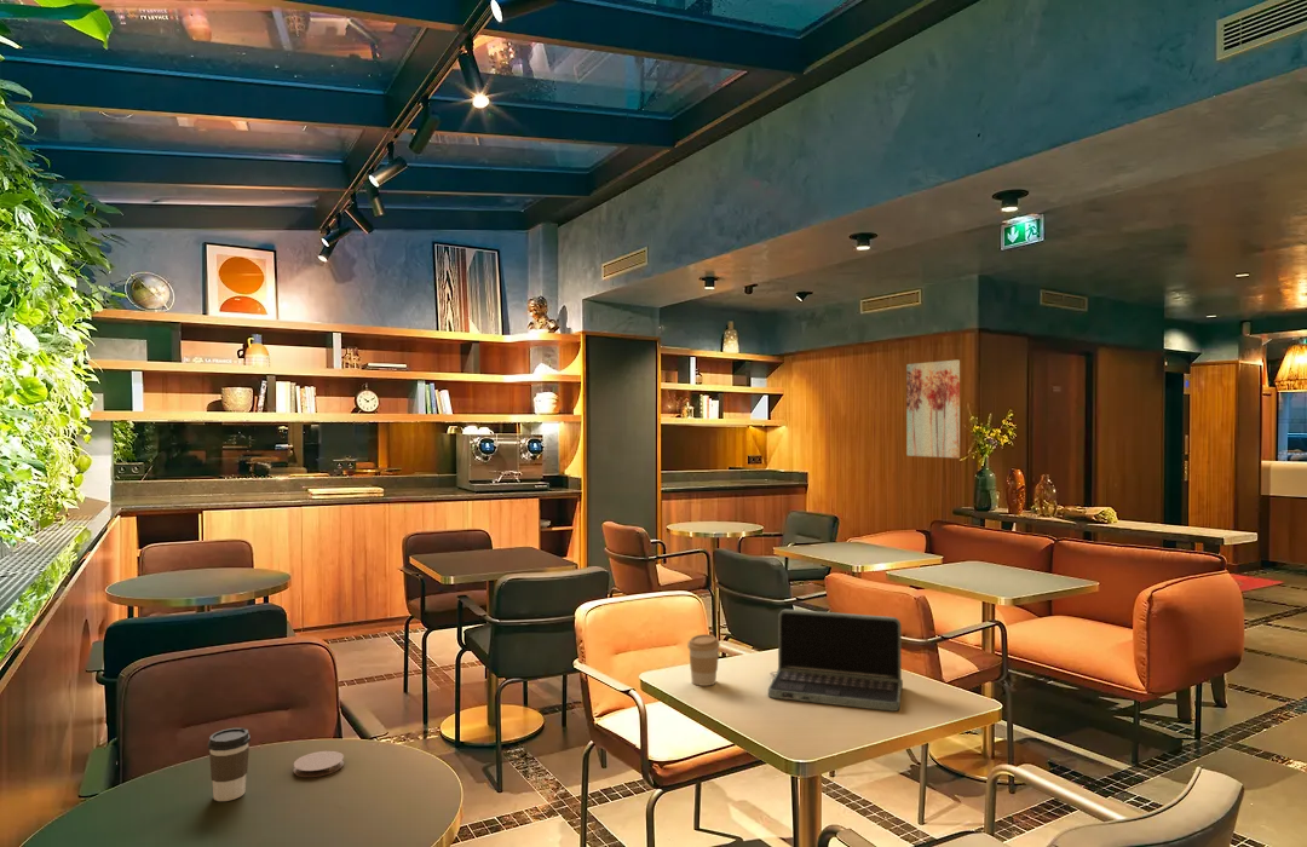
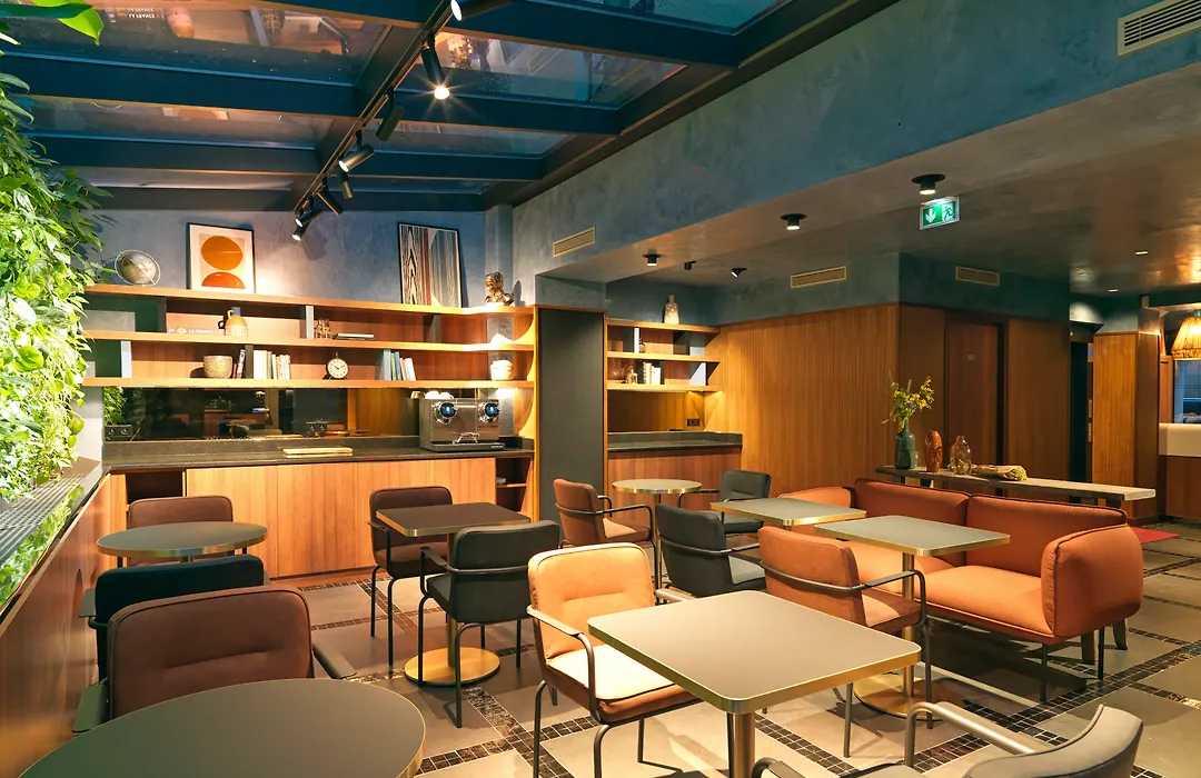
- coffee cup (229, 764)
- laptop (831, 653)
- coffee cup (703, 659)
- coaster (318, 764)
- wall art (932, 409)
